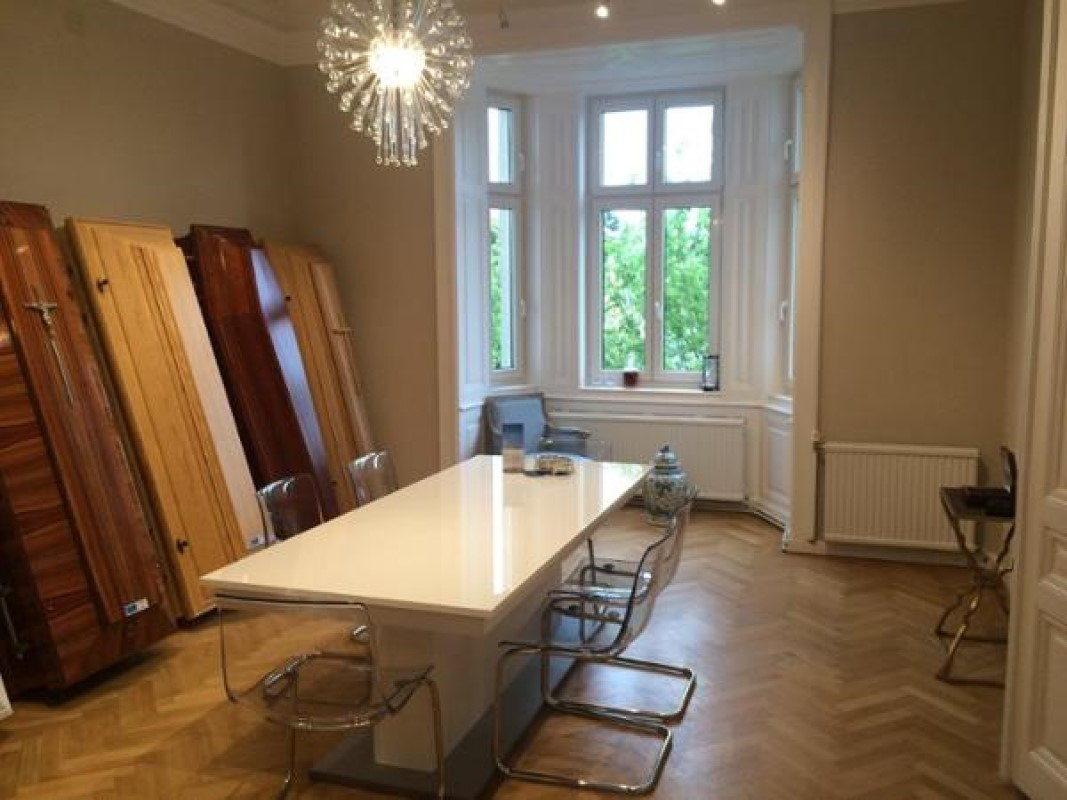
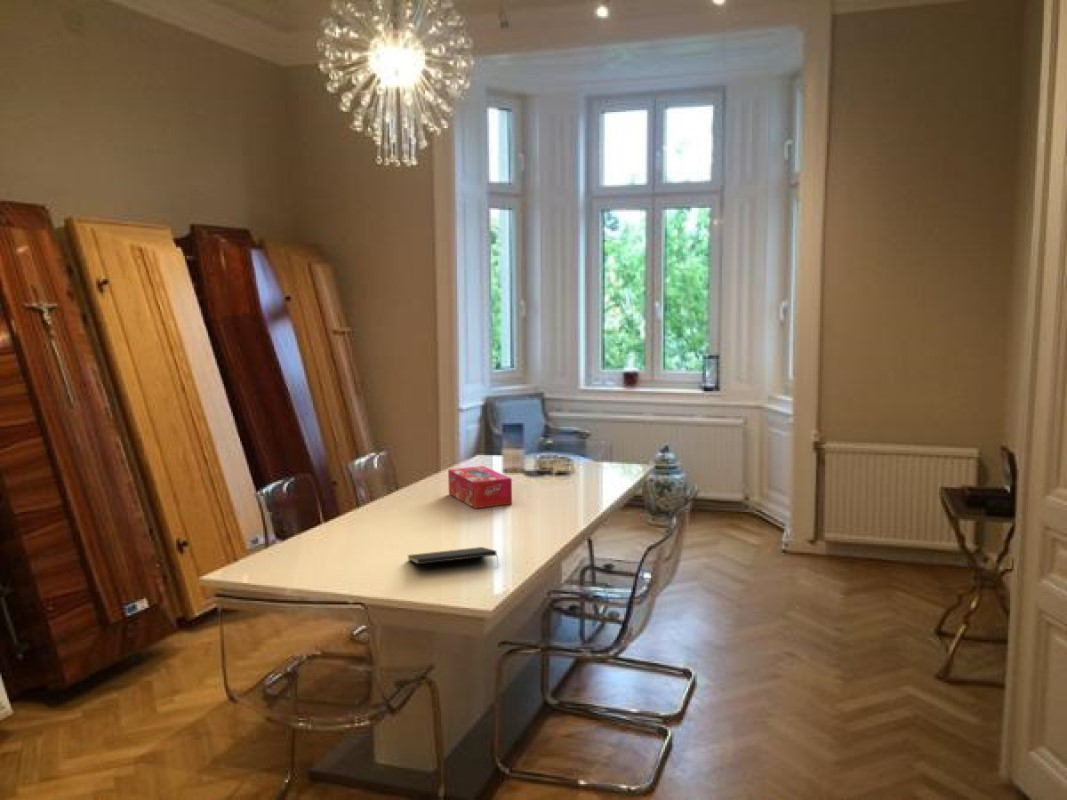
+ tissue box (479, 486)
+ notepad (451, 555)
